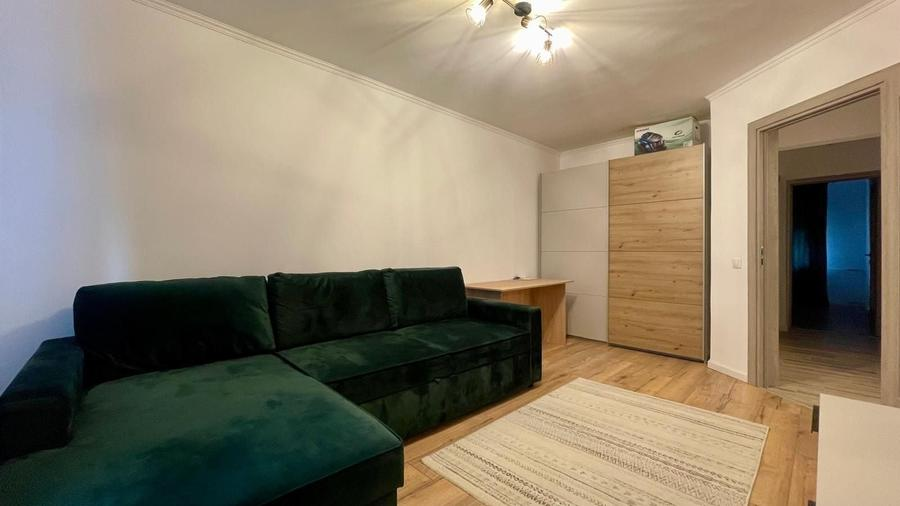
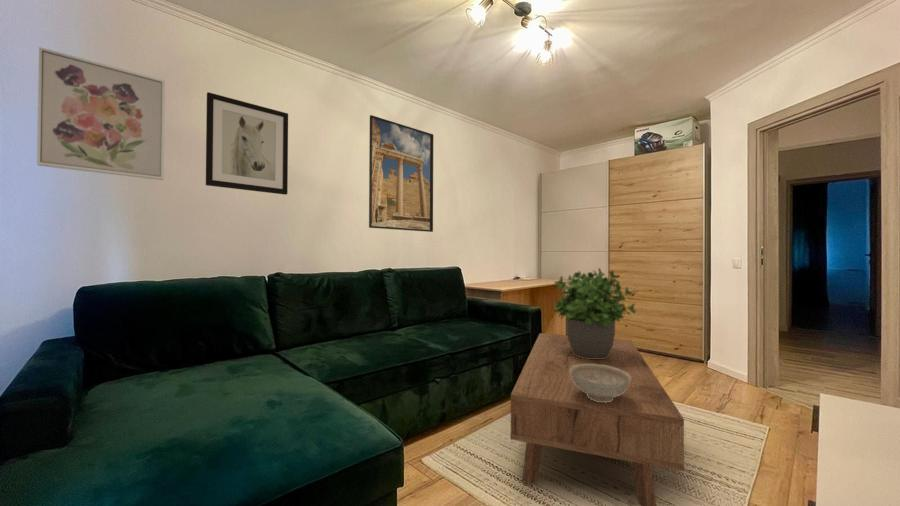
+ decorative bowl (599, 384)
+ coffee table (582, 401)
+ potted plant (592, 310)
+ wall art (106, 119)
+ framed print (403, 177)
+ wall art (249, 147)
